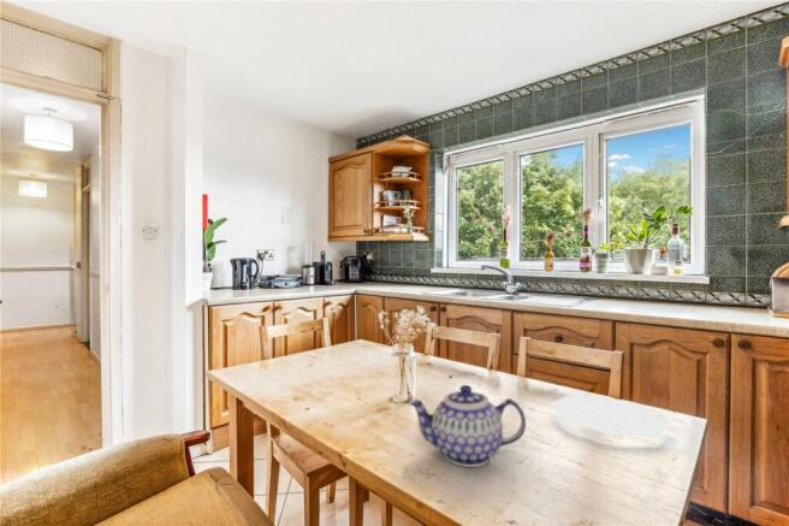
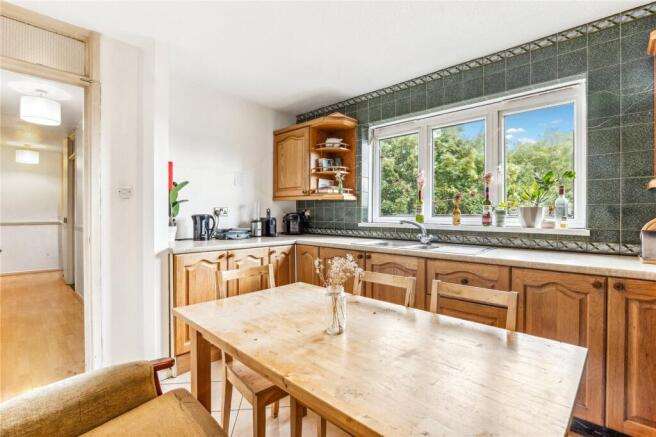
- plate (606, 410)
- teapot (465, 420)
